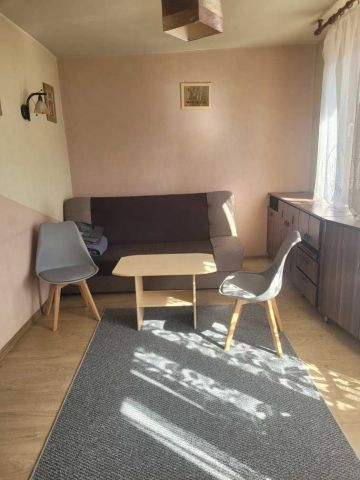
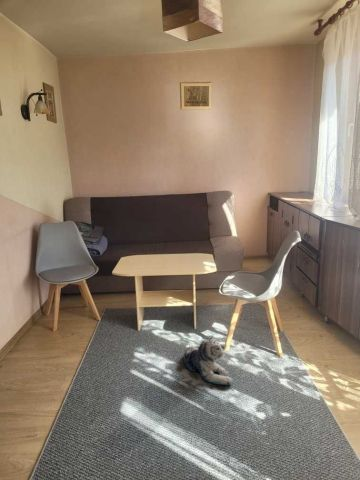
+ plush toy (208, 352)
